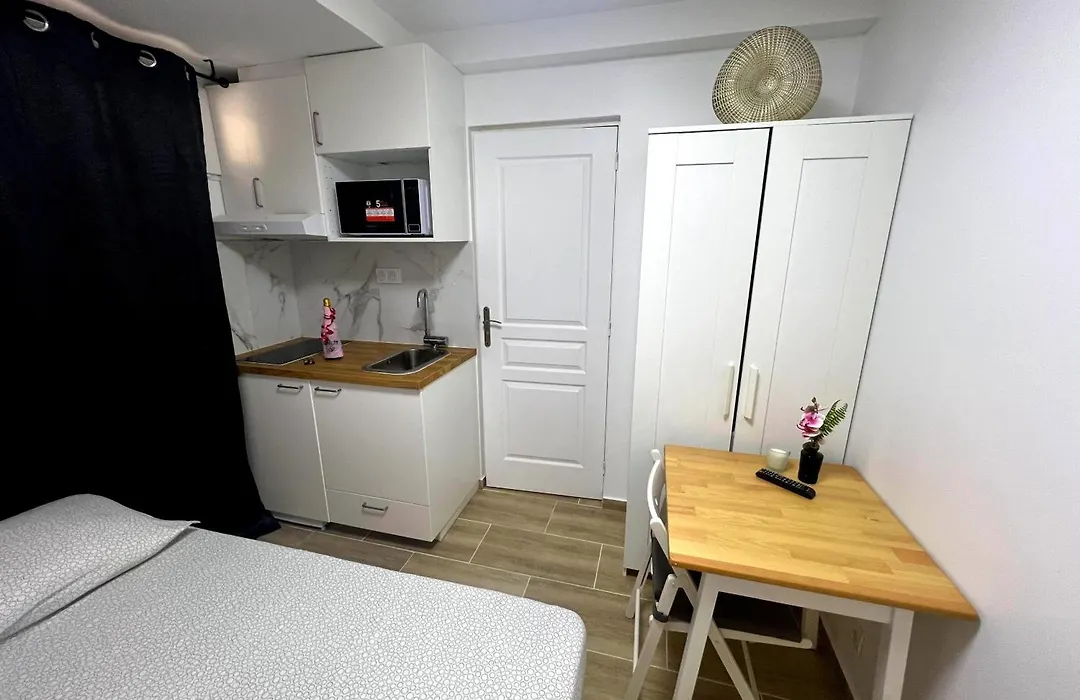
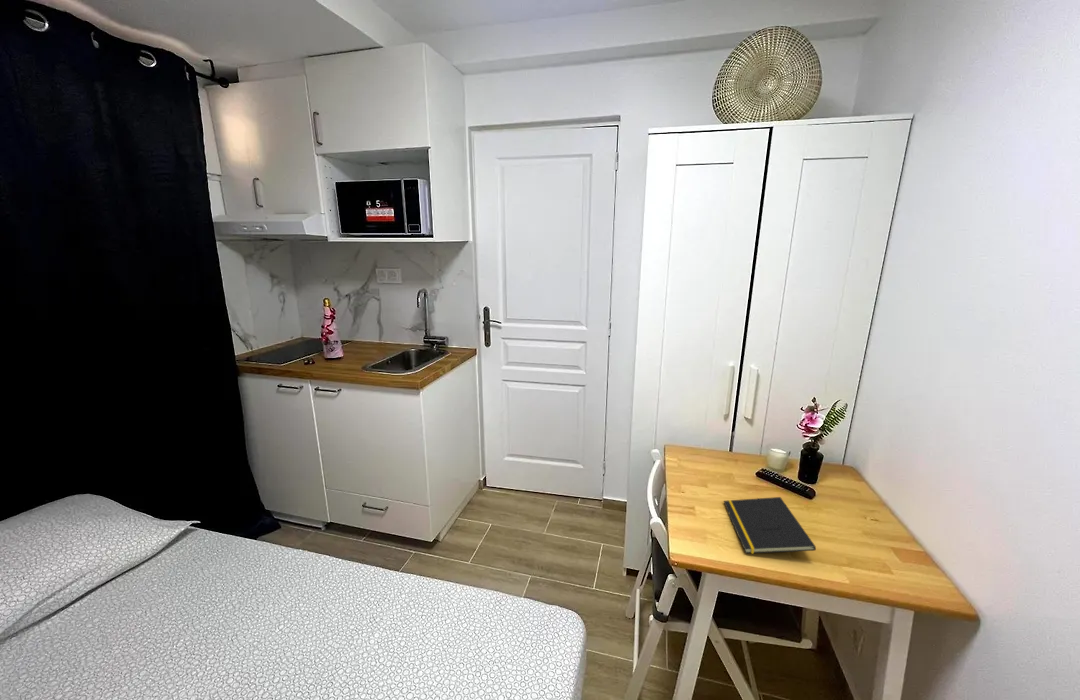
+ notepad (764, 523)
